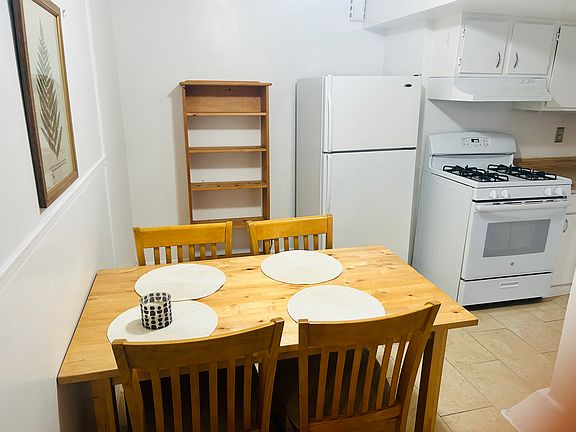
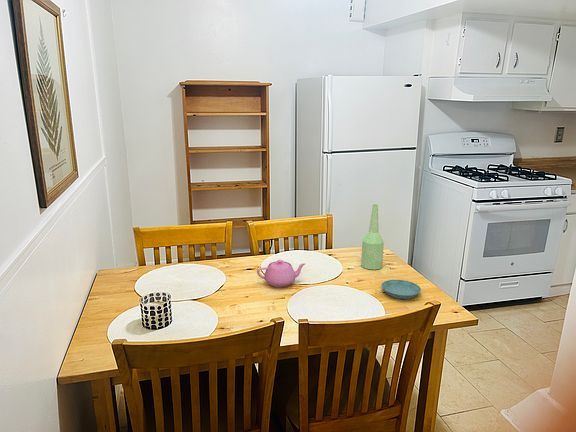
+ teapot (281, 271)
+ bottle (373, 235)
+ saucer (400, 290)
